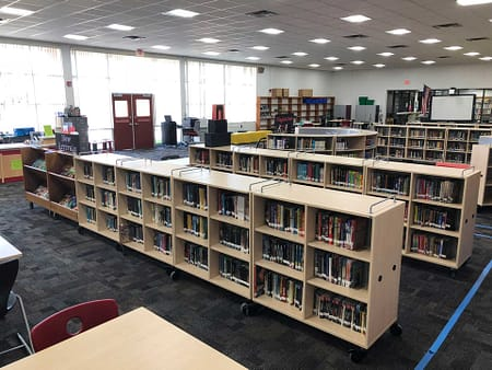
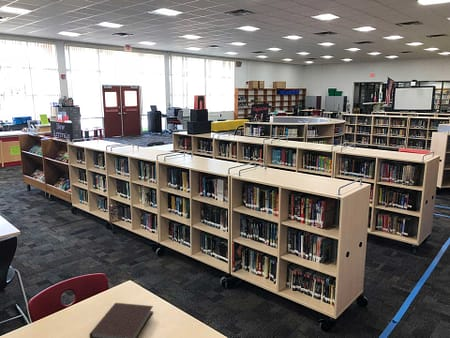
+ notebook (123, 321)
